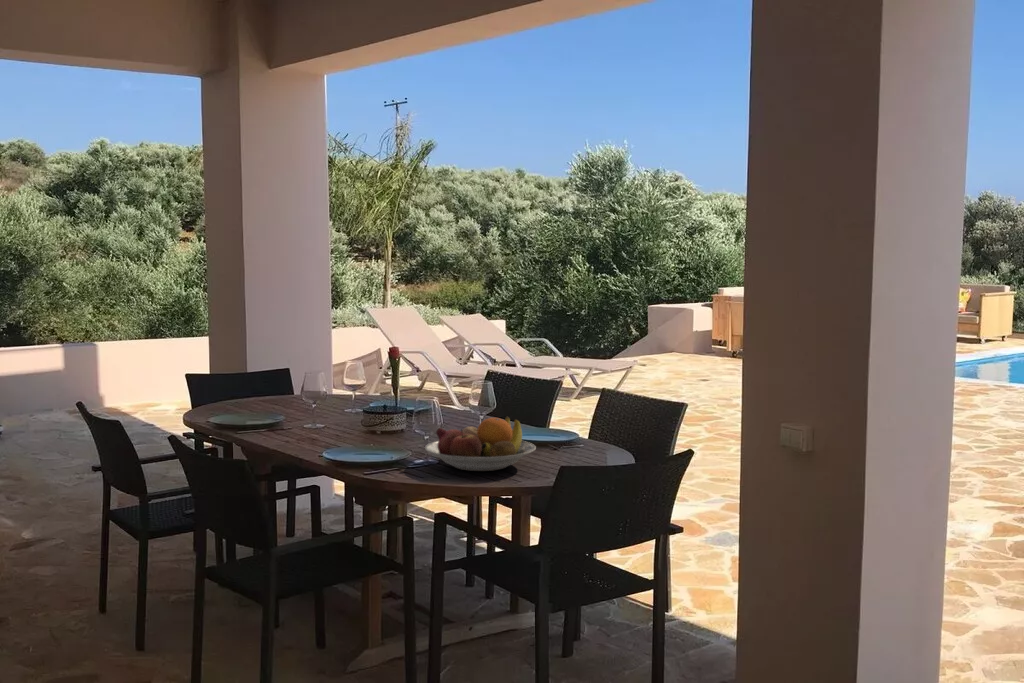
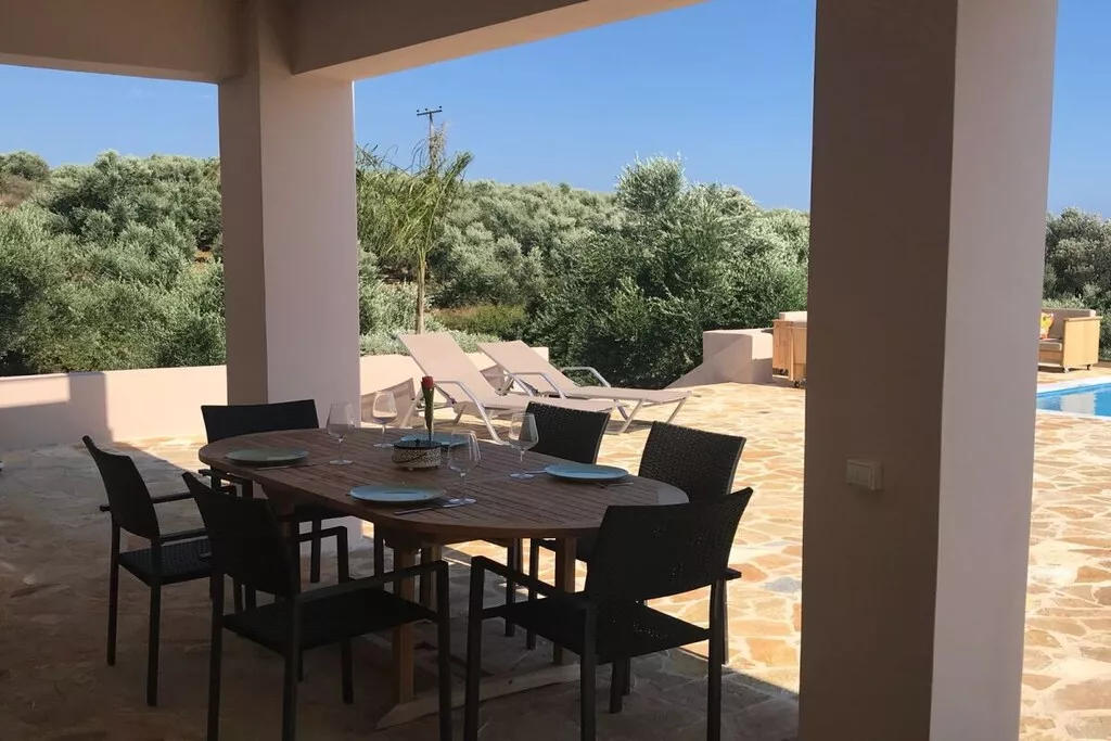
- fruit bowl (480, 442)
